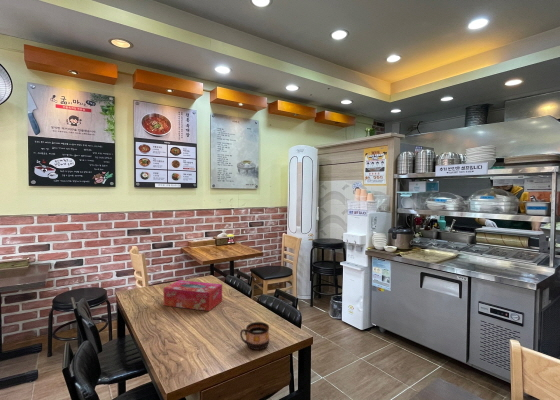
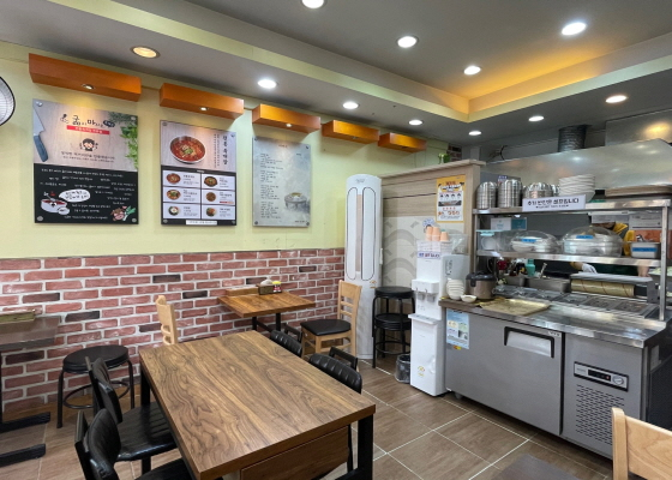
- tissue box (193, 294)
- cup (256, 335)
